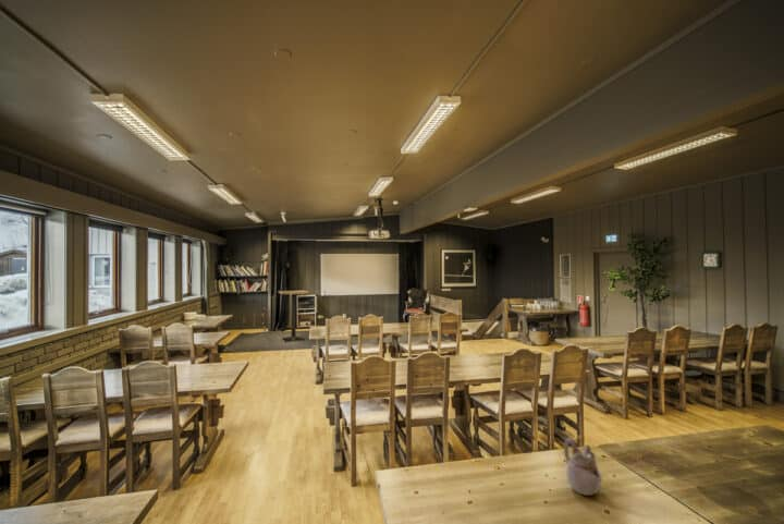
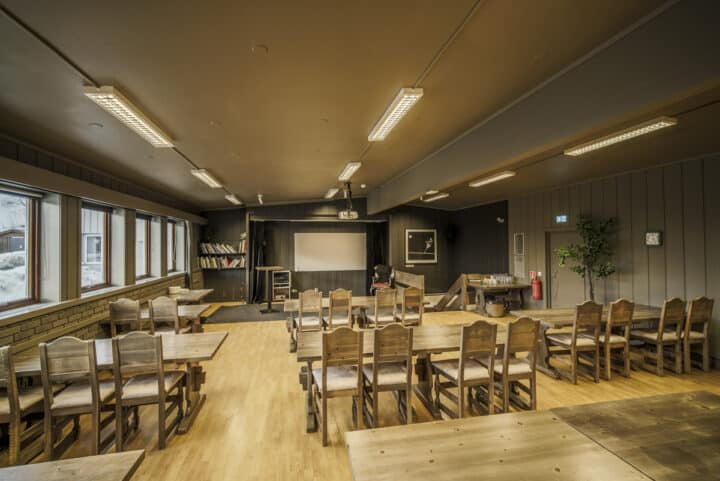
- teapot (581, 466)
